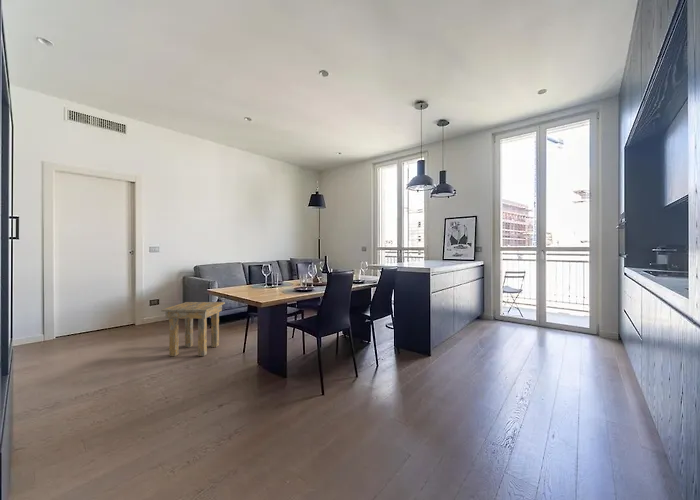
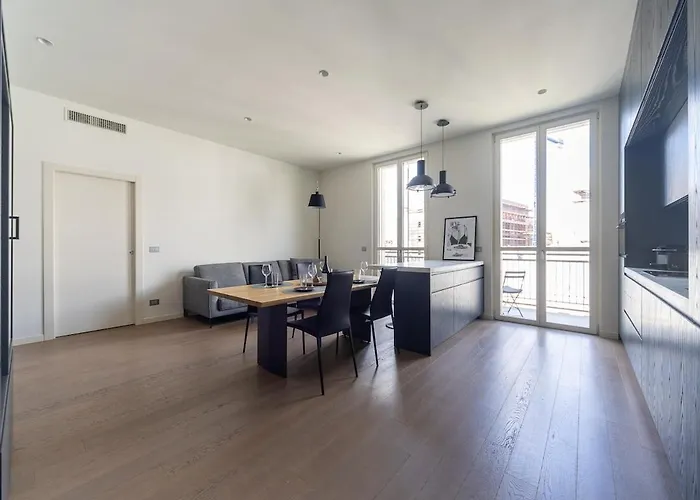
- side table (192, 328)
